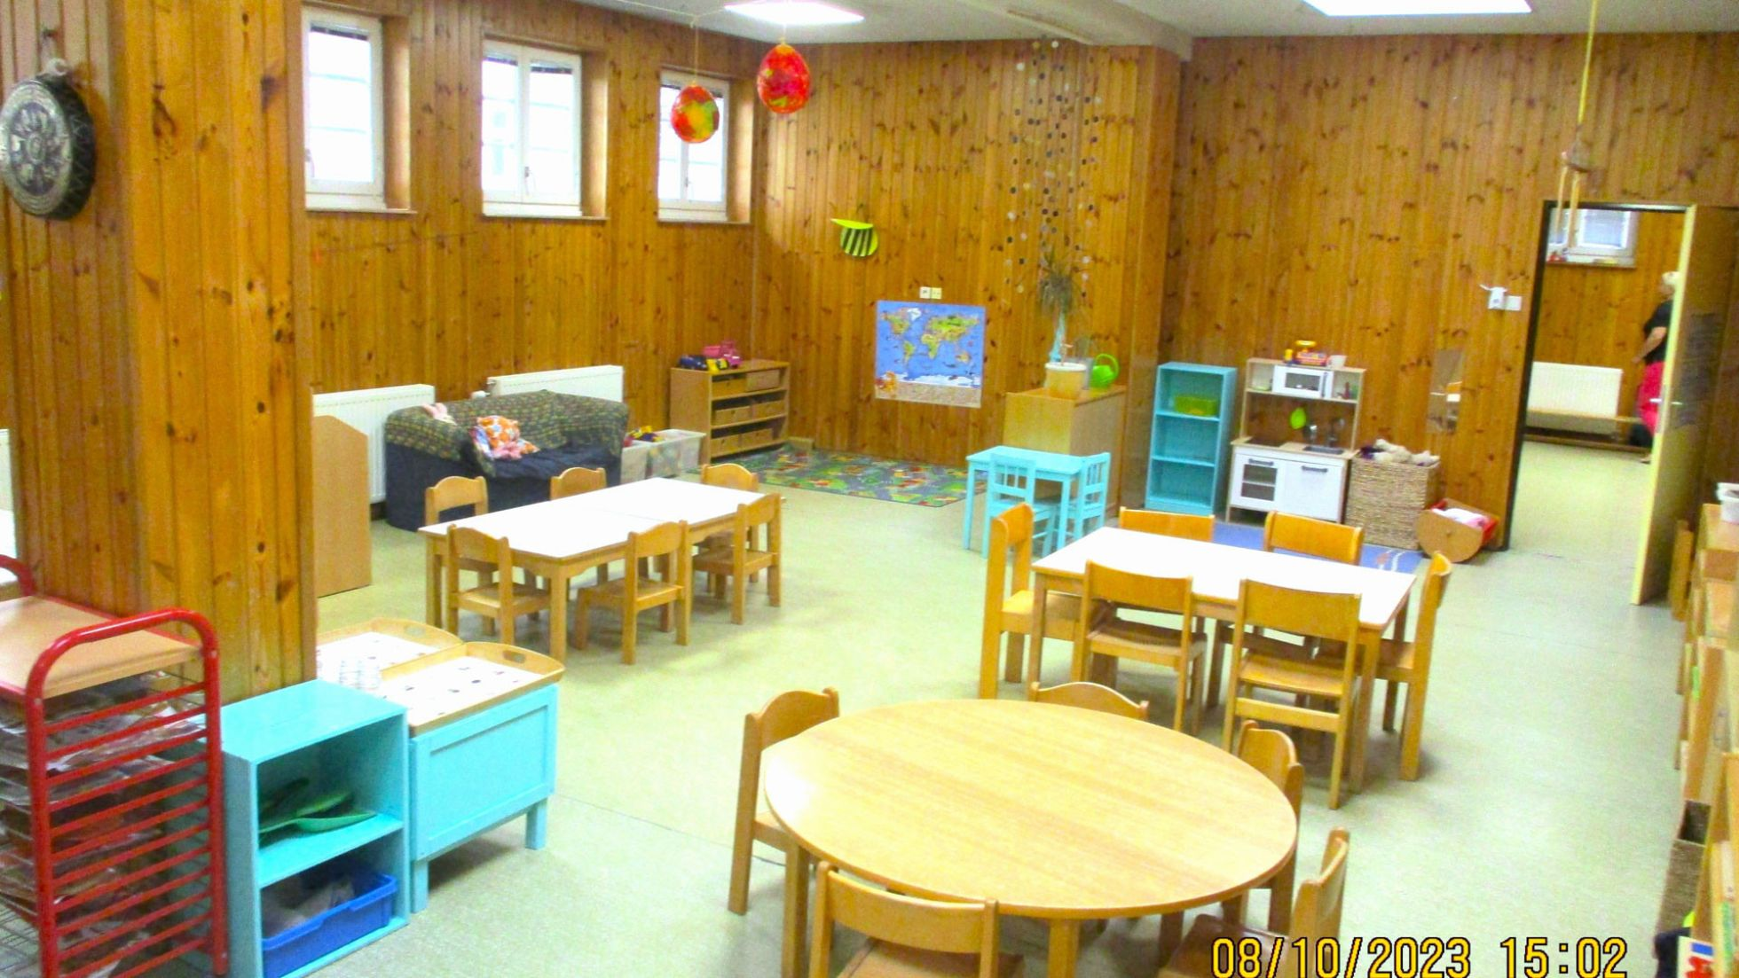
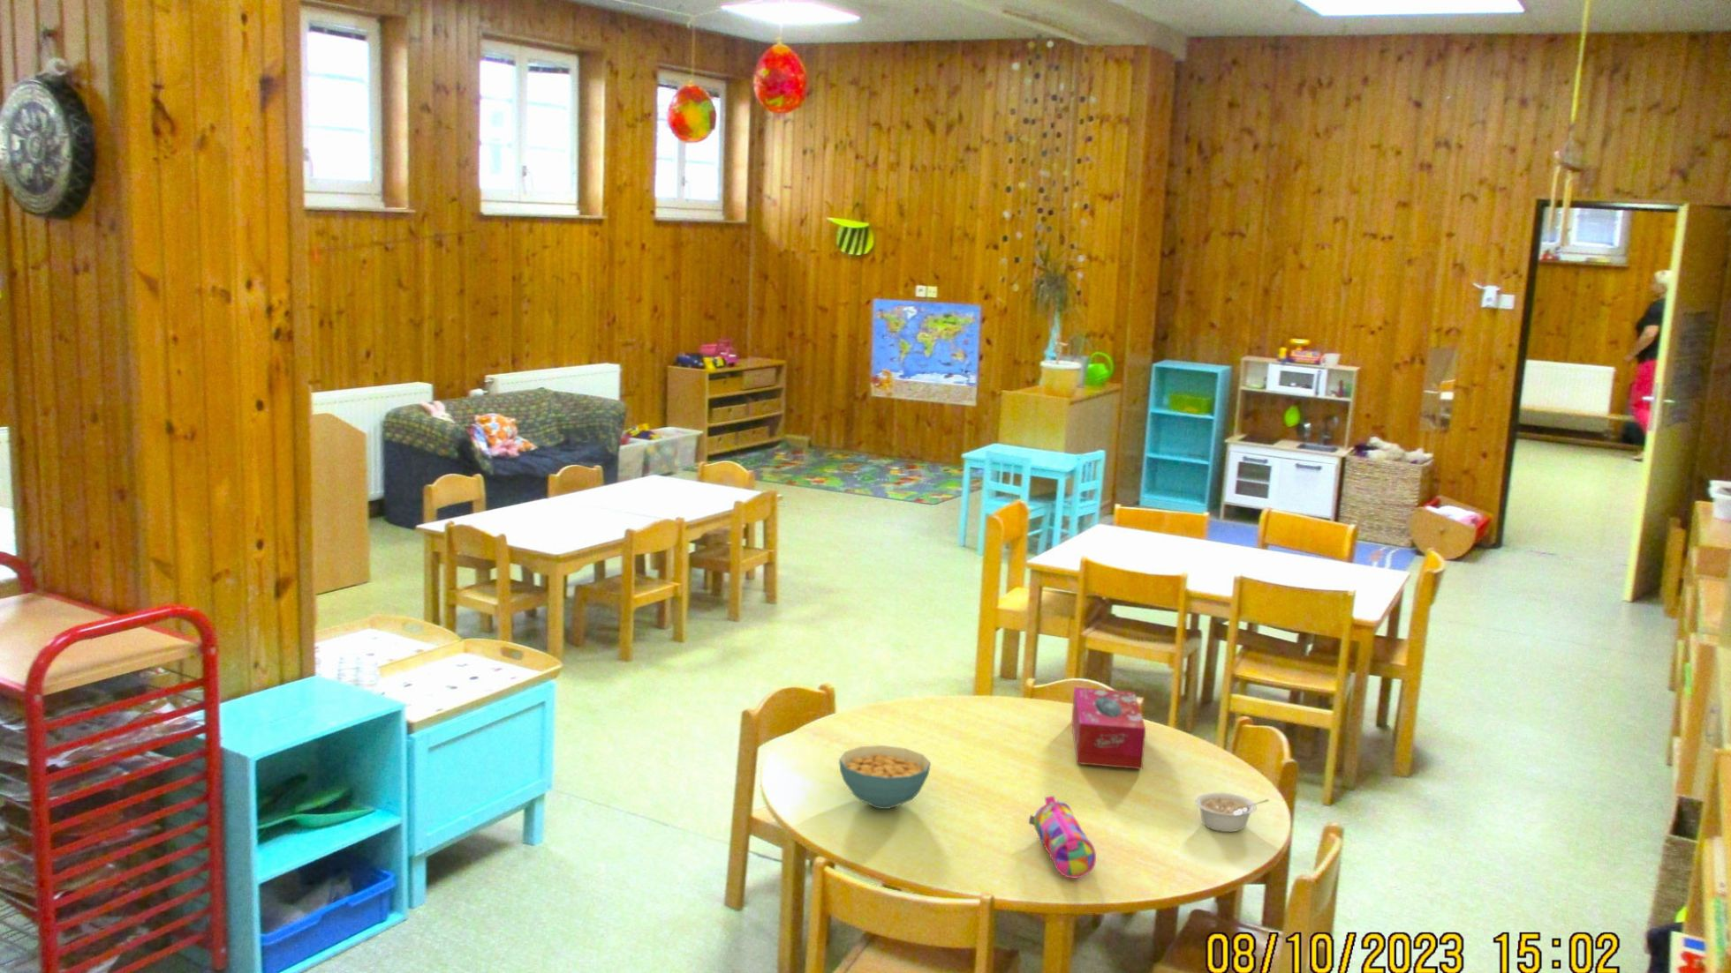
+ pencil case (1063, 838)
+ tissue box (1107, 726)
+ cereal bowl (883, 782)
+ legume (1226, 810)
